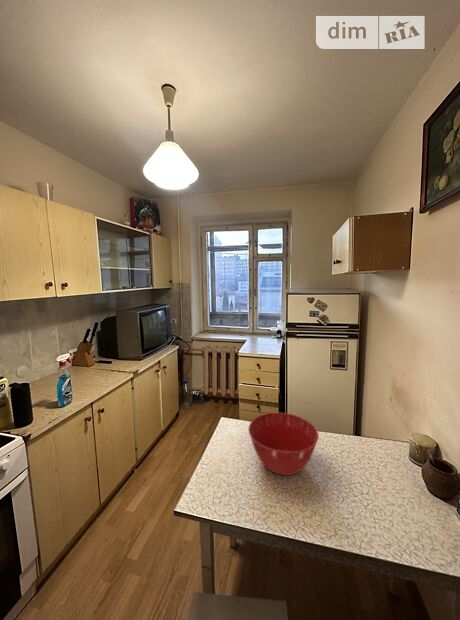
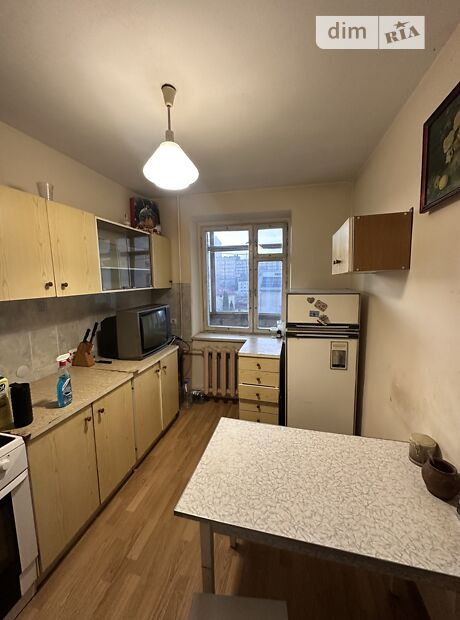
- mixing bowl (282, 446)
